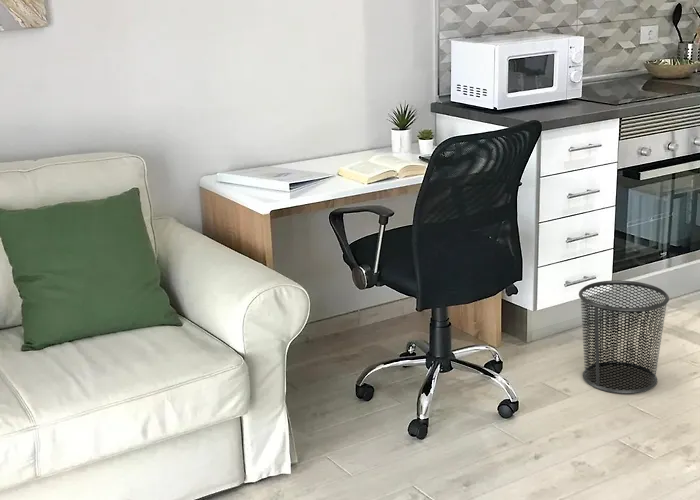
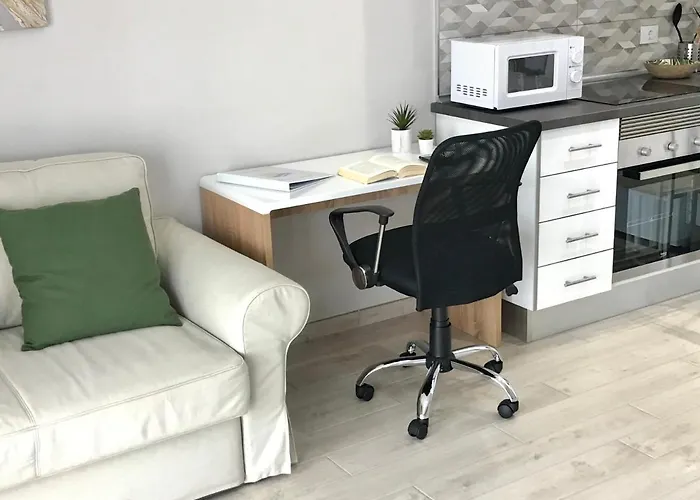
- trash can (621, 337)
